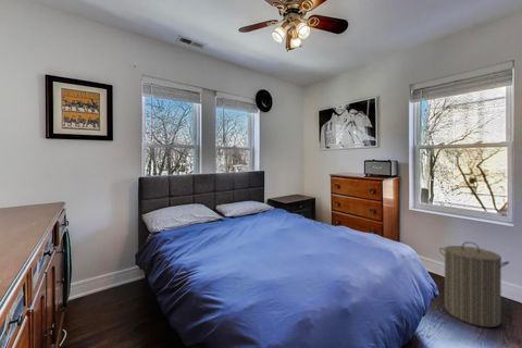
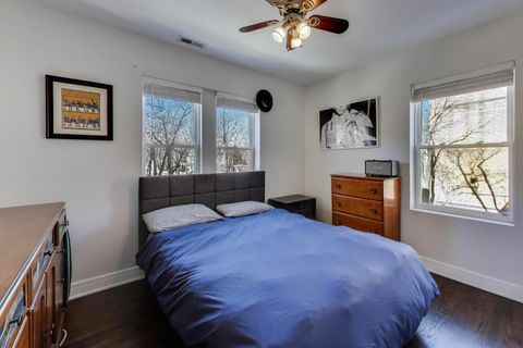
- laundry hamper (471, 277)
